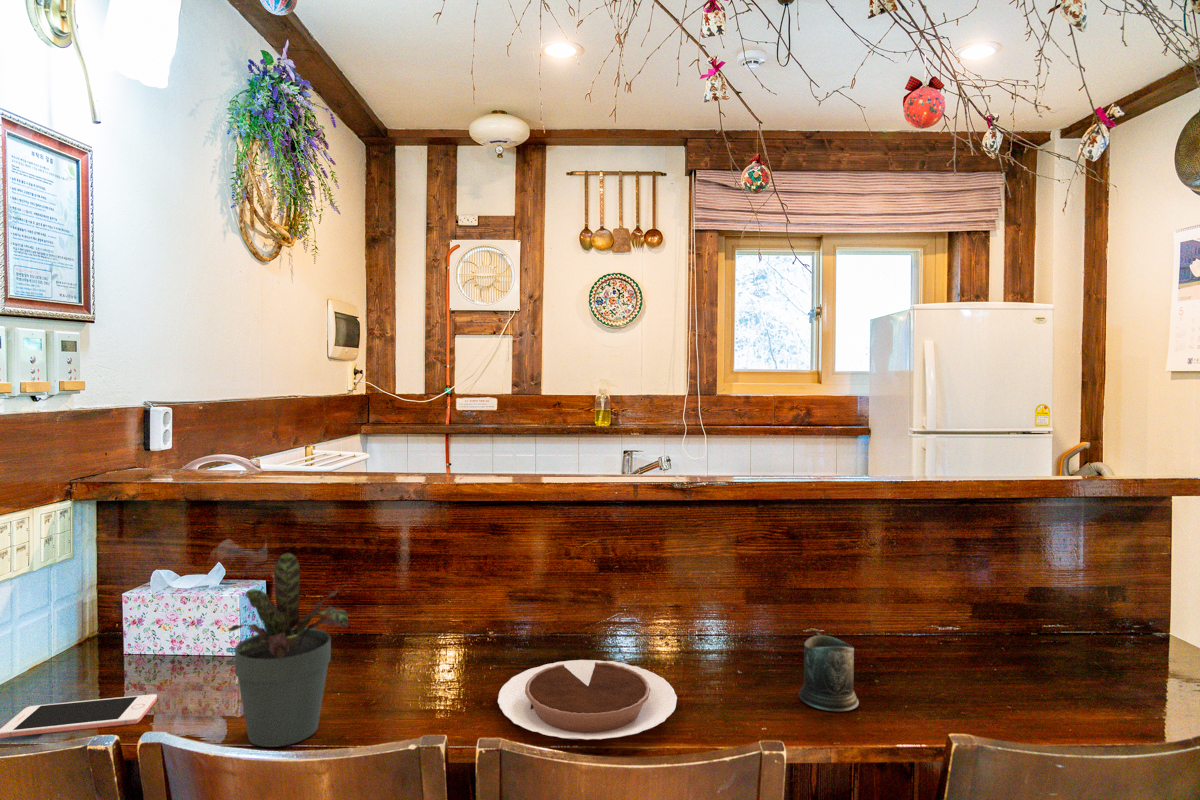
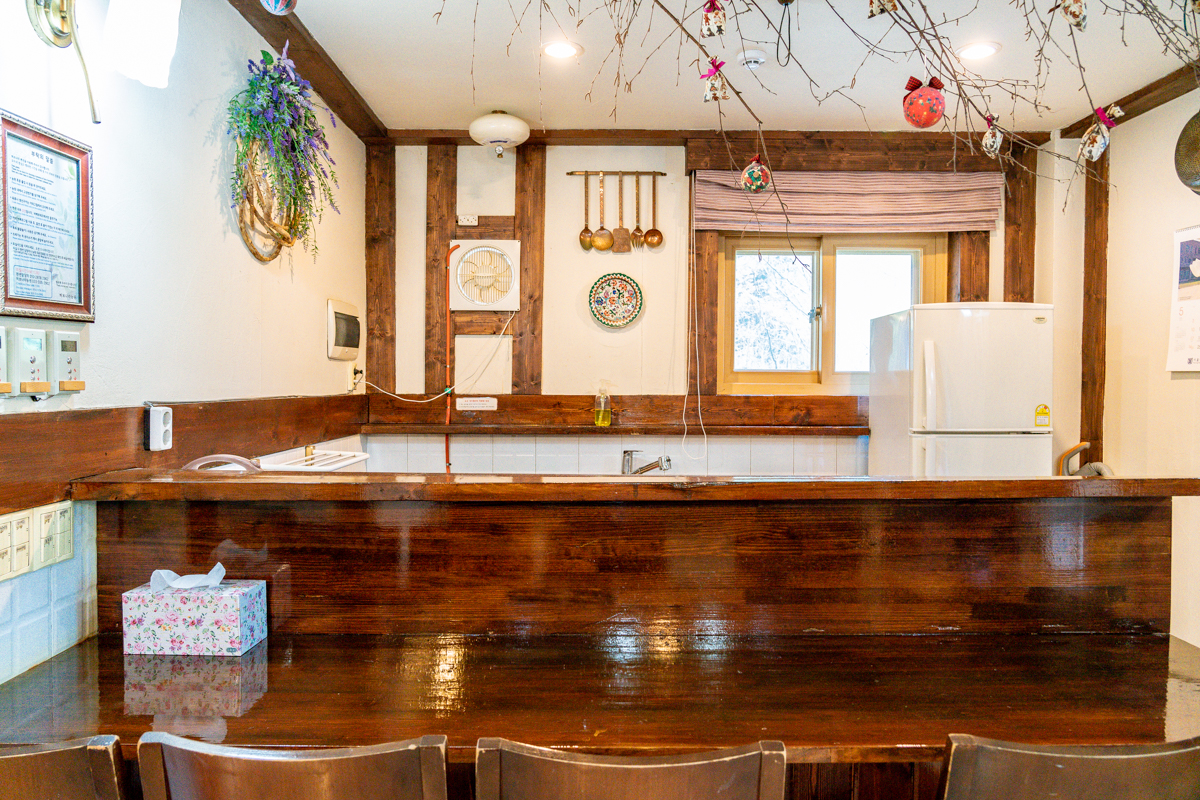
- mug (825, 665)
- chocolate tart (587, 696)
- cell phone (81, 715)
- potted plant (296, 640)
